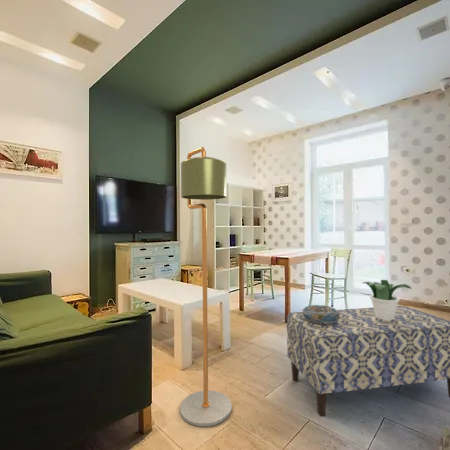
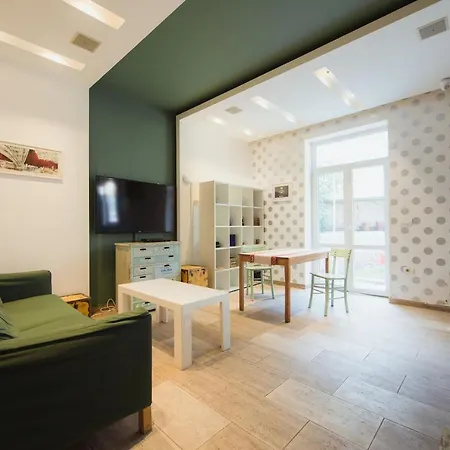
- potted plant (385, 299)
- bench (368, 353)
- decorative bowl (320, 313)
- floor lamp (203, 276)
